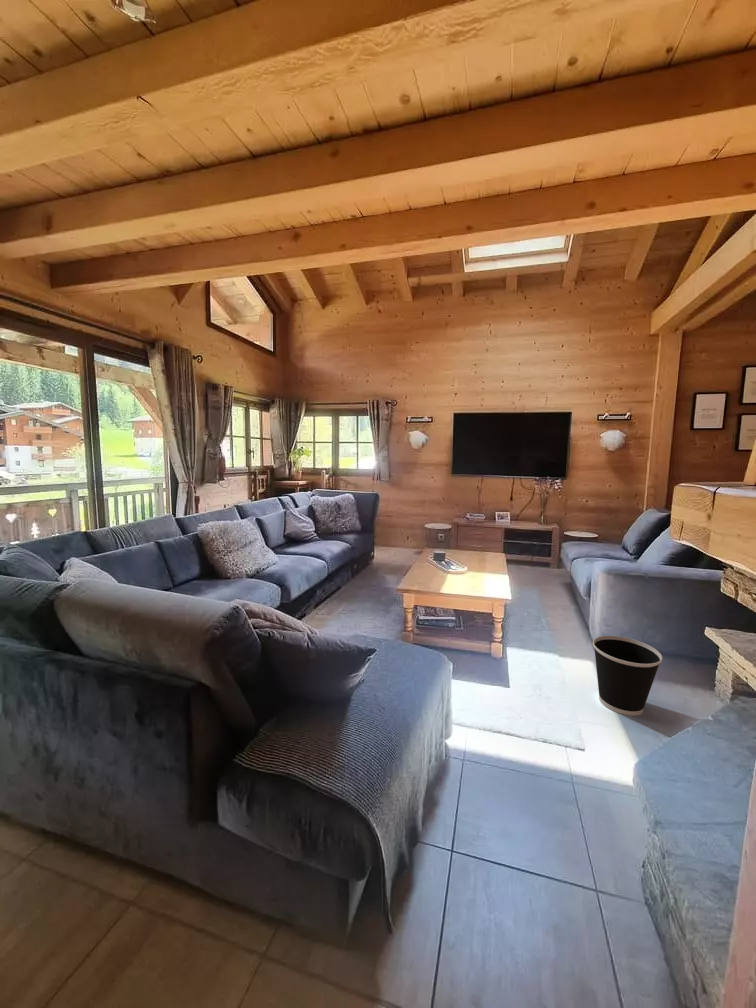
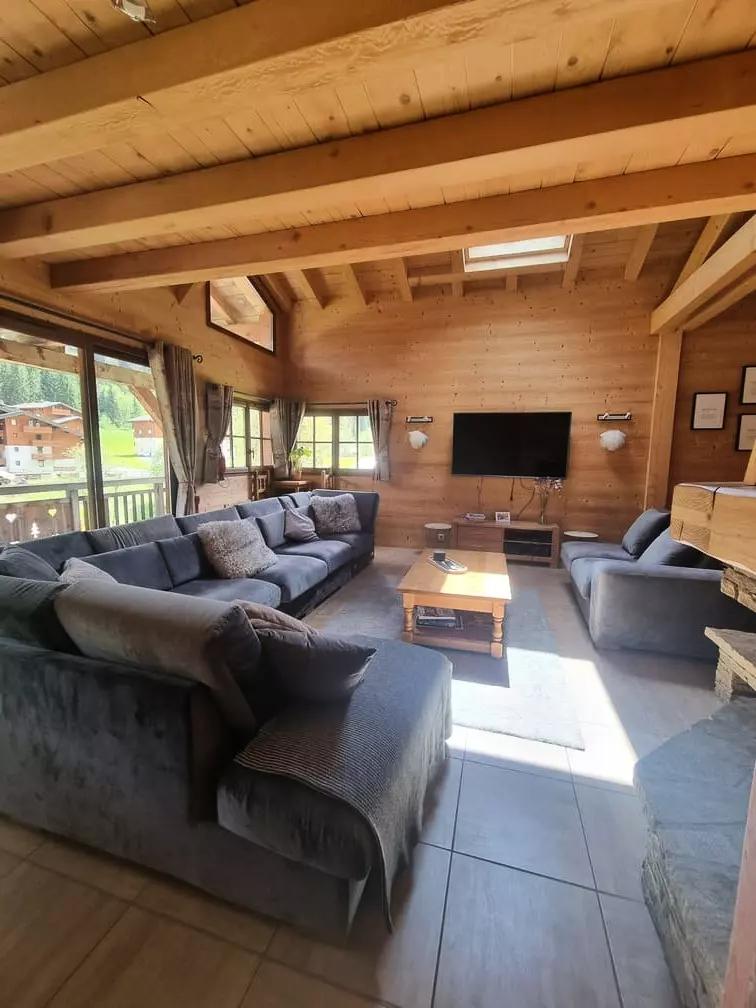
- wastebasket (623, 676)
